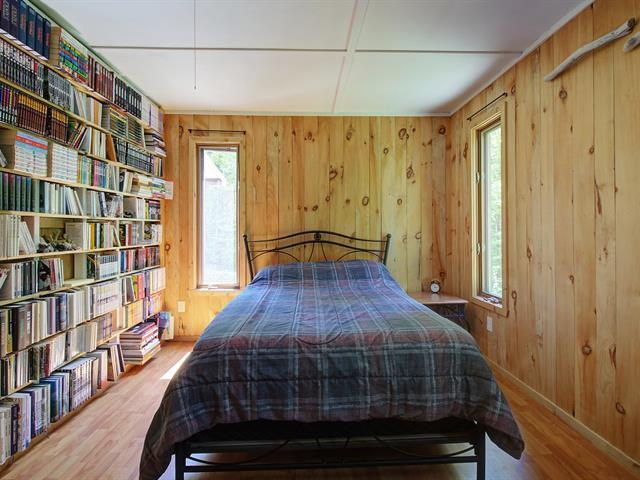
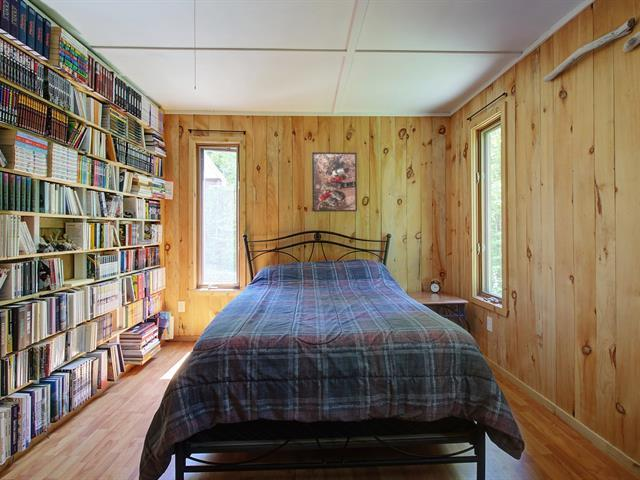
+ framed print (334, 182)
